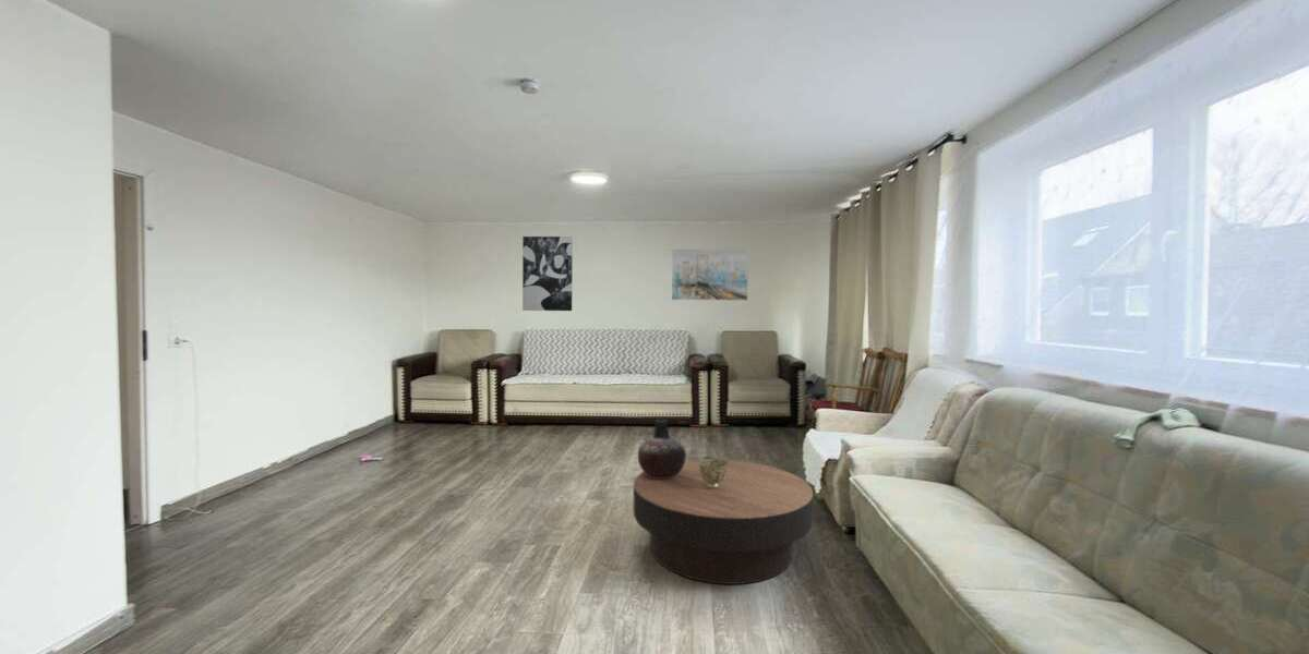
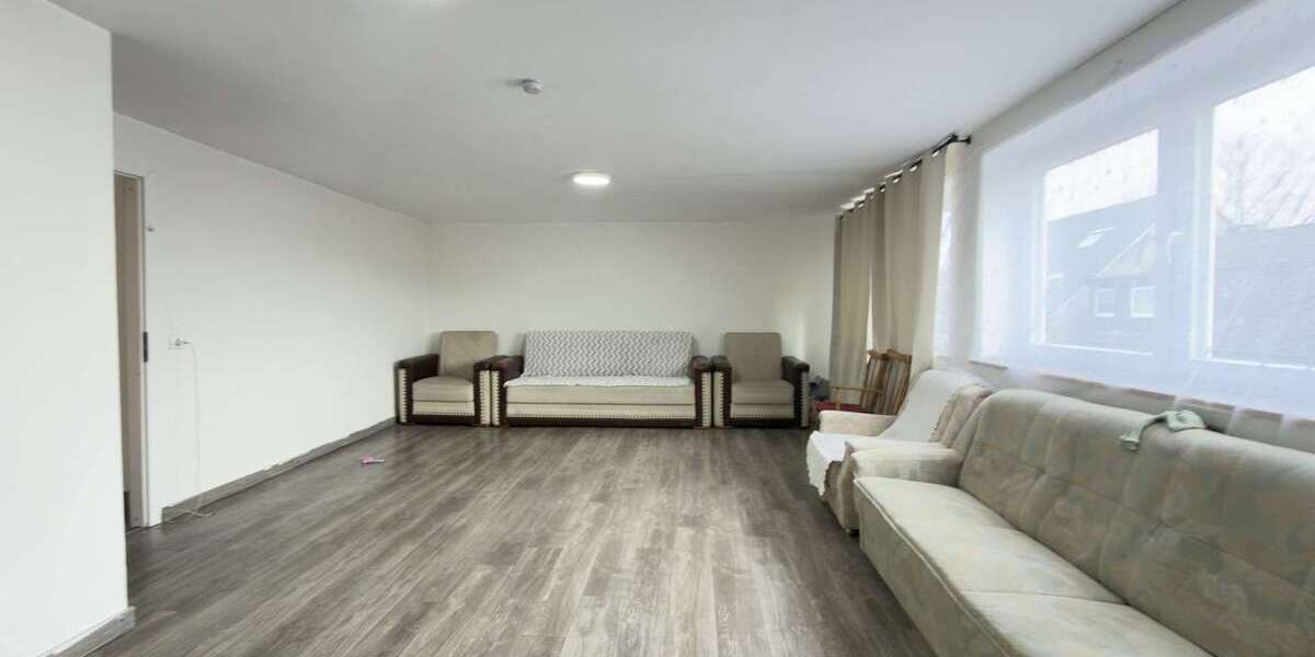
- vase (661, 447)
- wall art (709, 275)
- wall art (547, 274)
- decorative bowl (712, 473)
- coffee table (720, 516)
